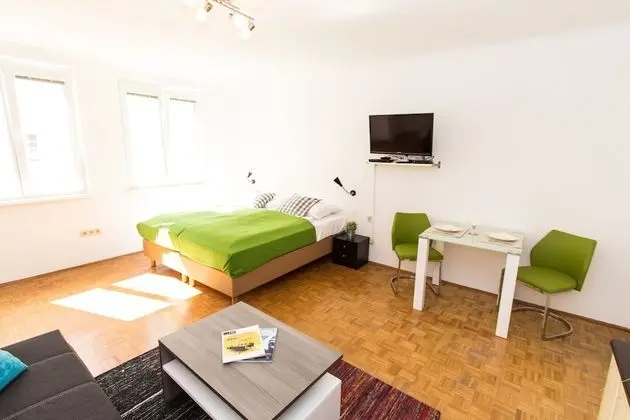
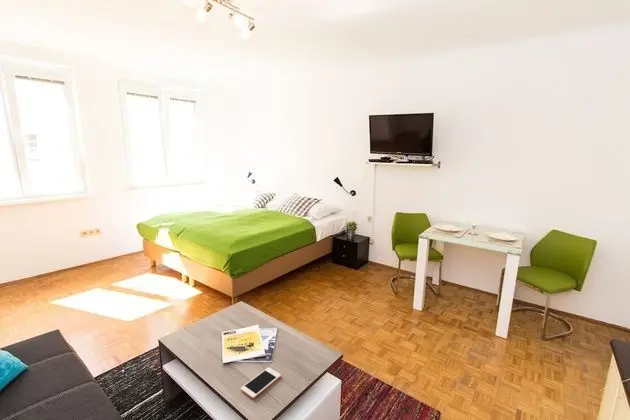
+ cell phone (261, 381)
